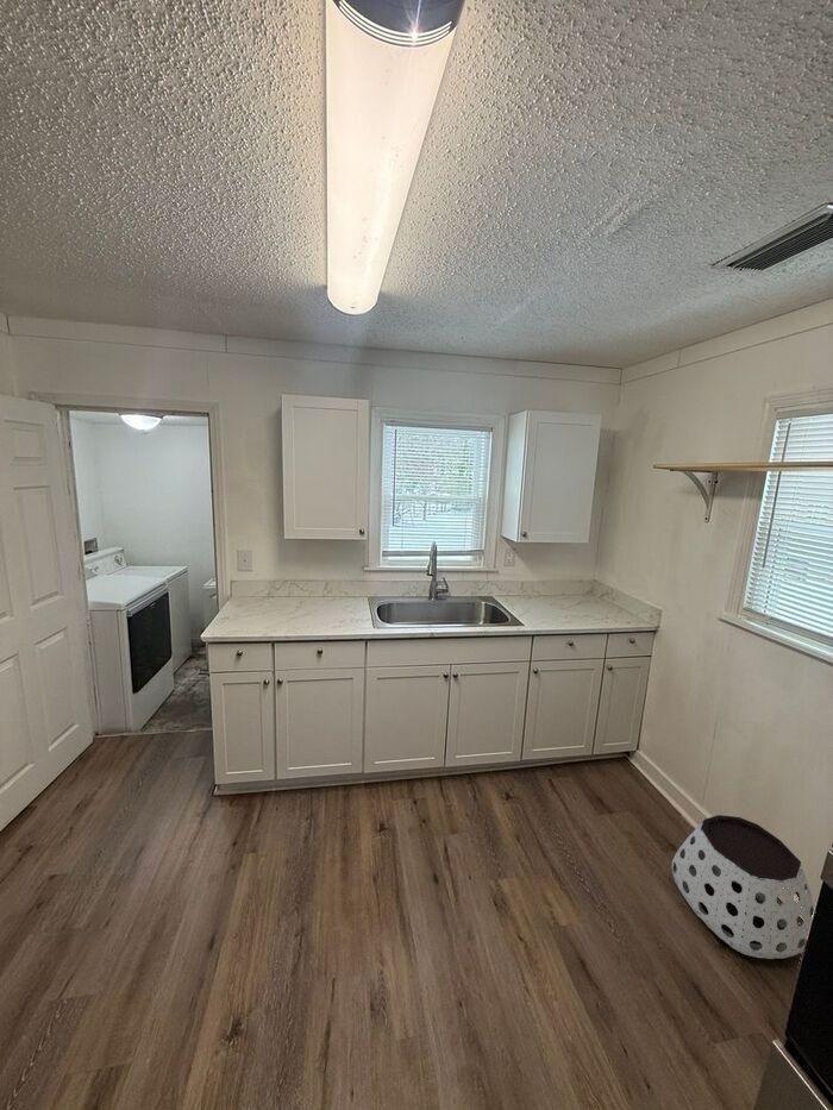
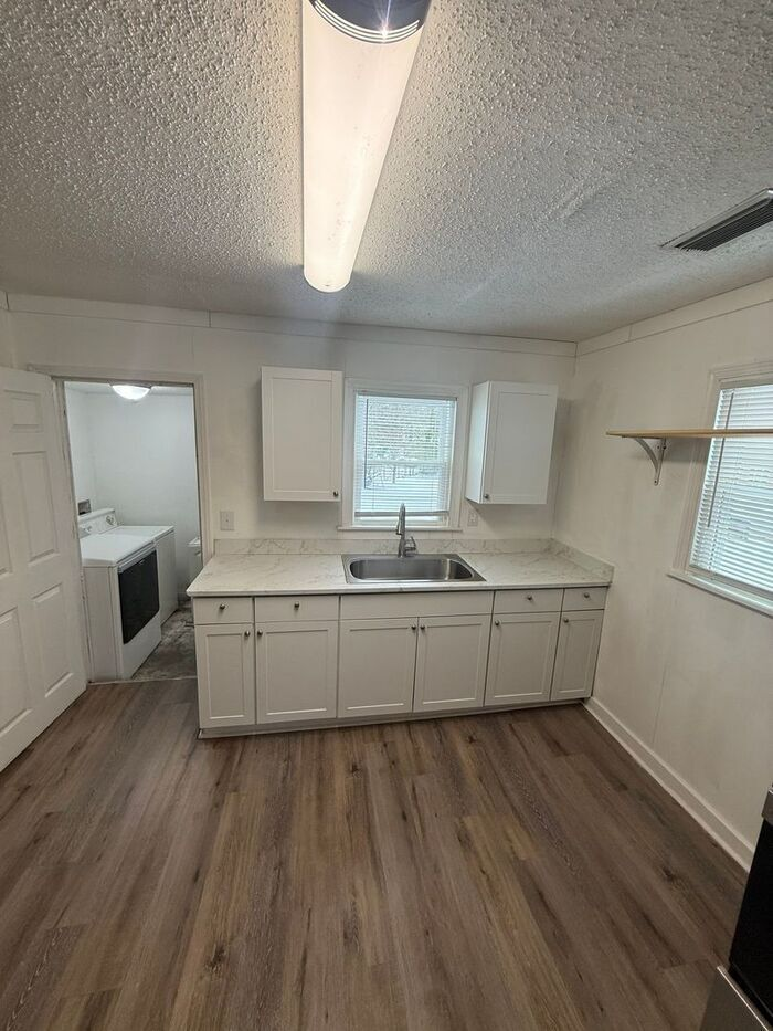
- basket (741, 878)
